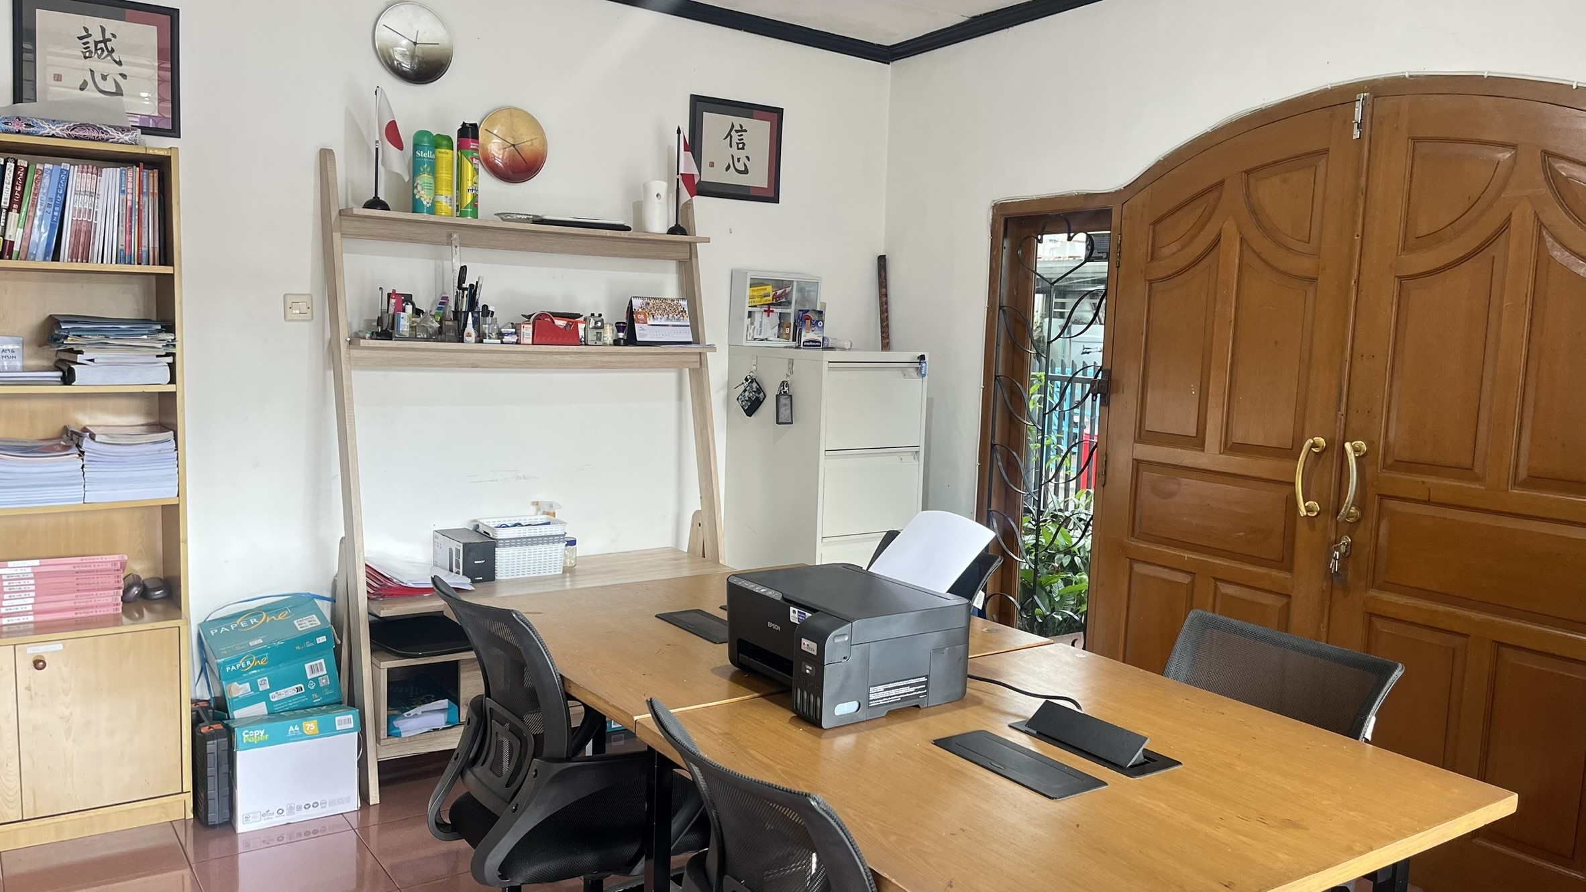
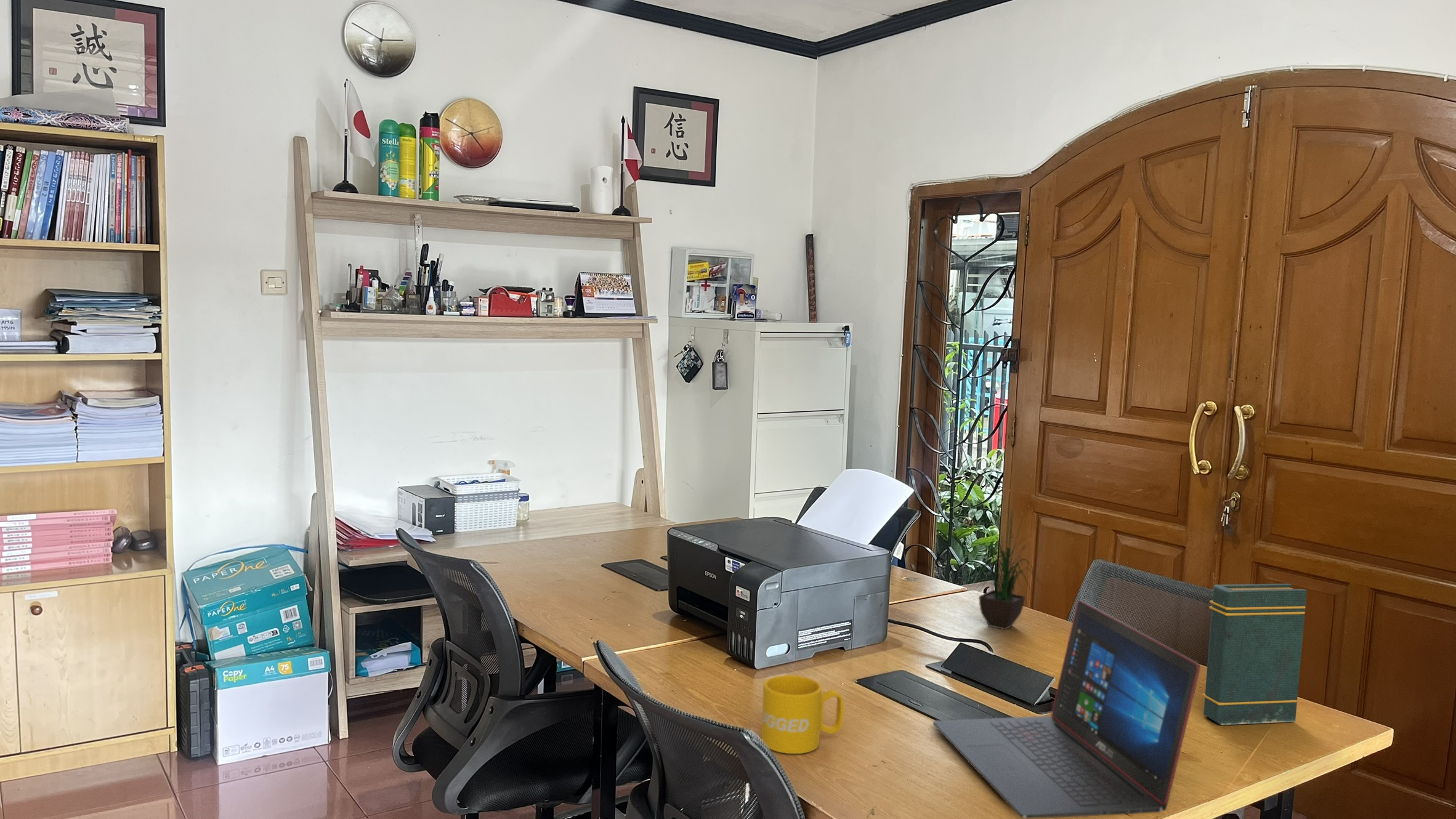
+ mug (803, 712)
+ potted plant (1004, 554)
+ laptop (1054, 699)
+ book (1253, 653)
